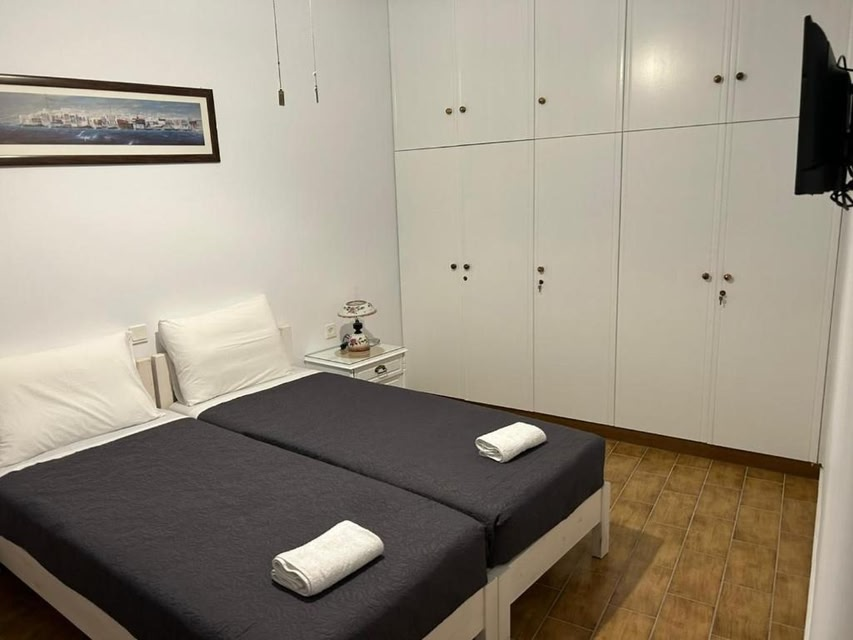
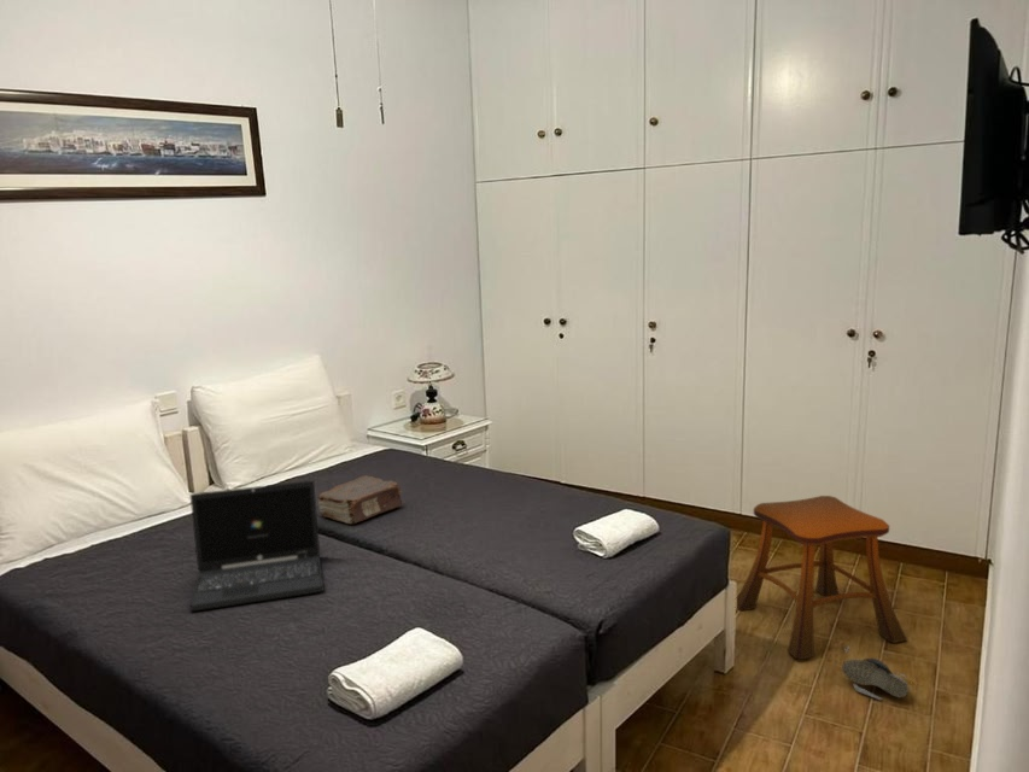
+ stool (815, 566)
+ shoe (877, 672)
+ laptop (256, 542)
+ book (359, 498)
